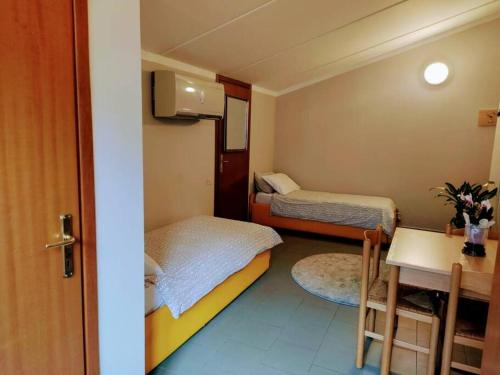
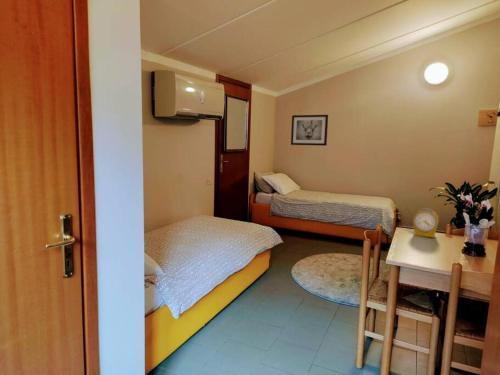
+ alarm clock (425, 221)
+ wall art (309, 130)
